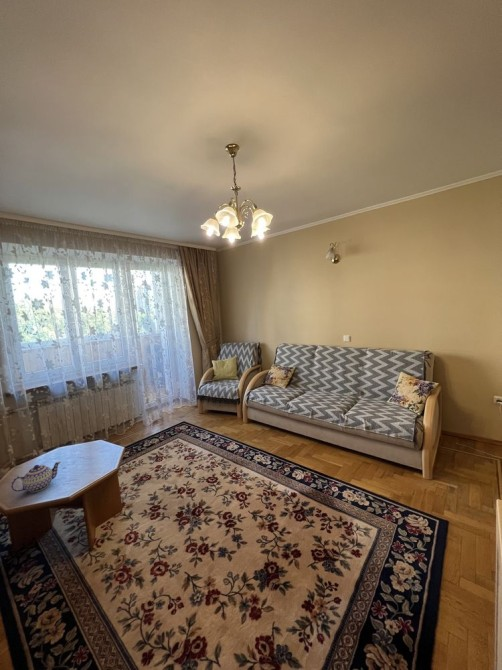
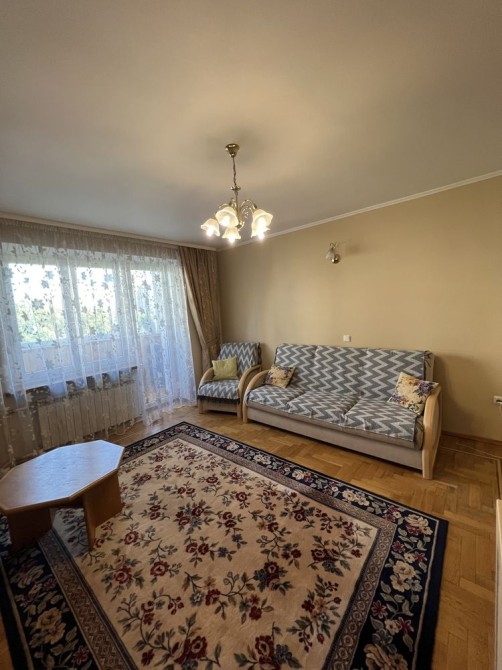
- teapot (37, 476)
